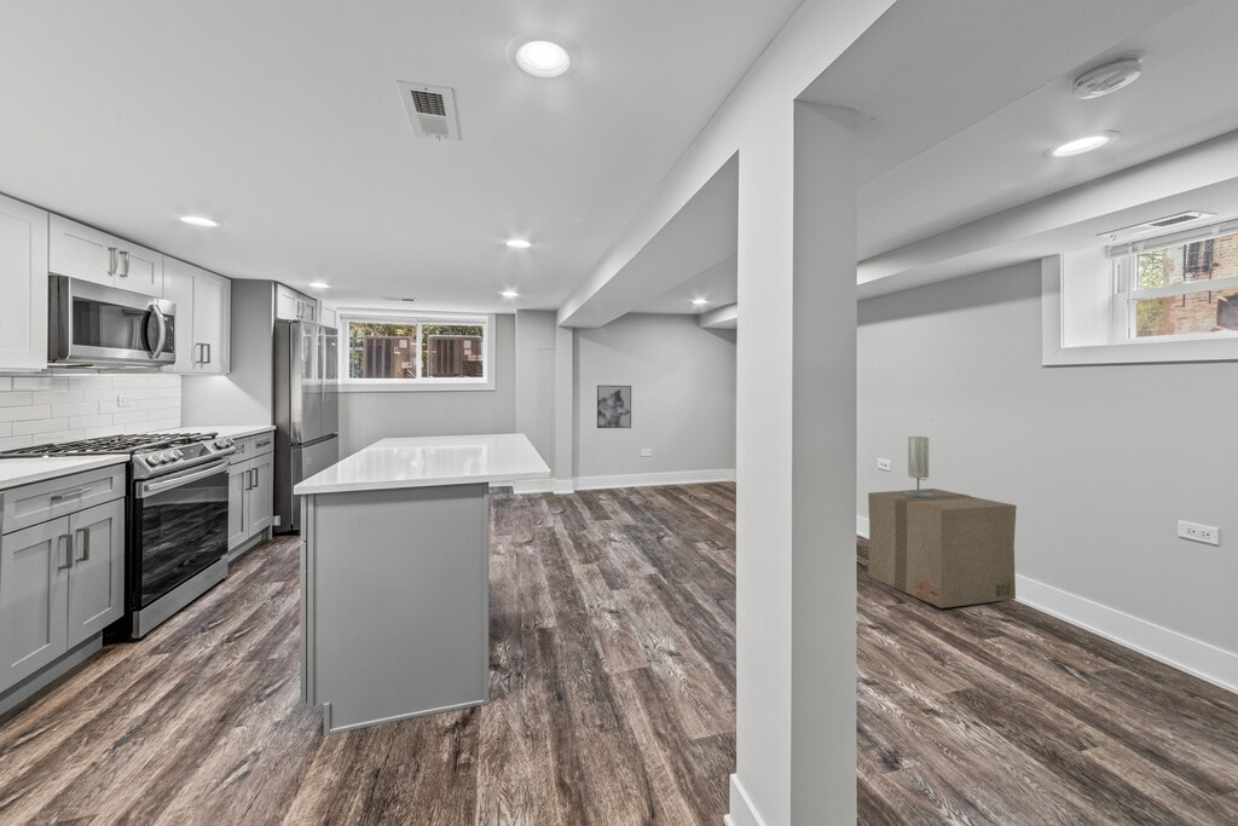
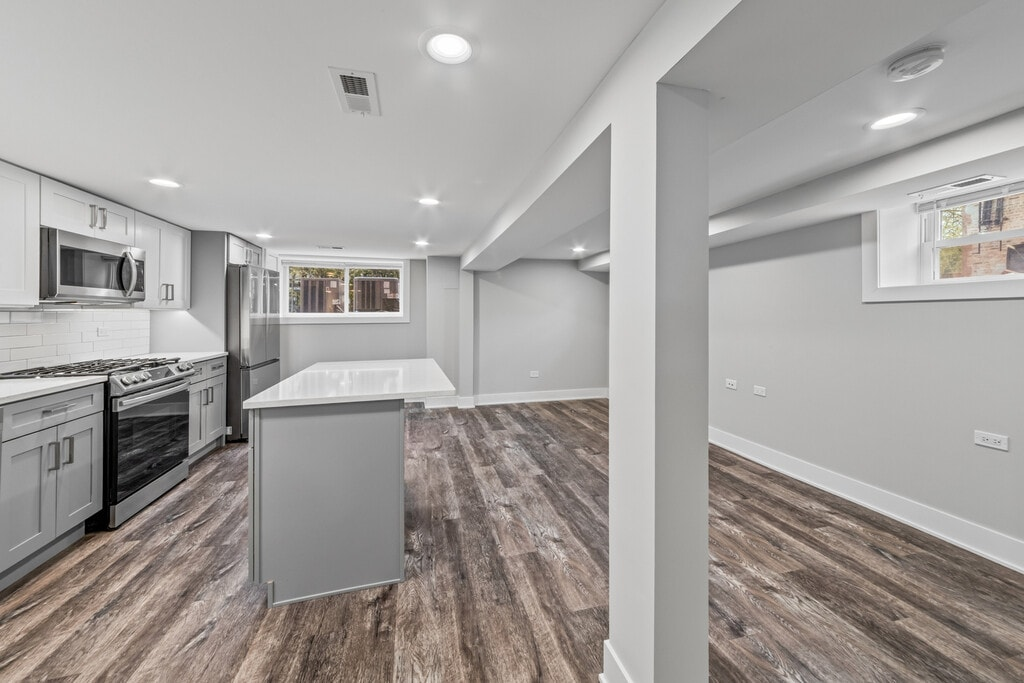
- cardboard box (936, 541)
- table lamp (918, 466)
- wall art (614, 406)
